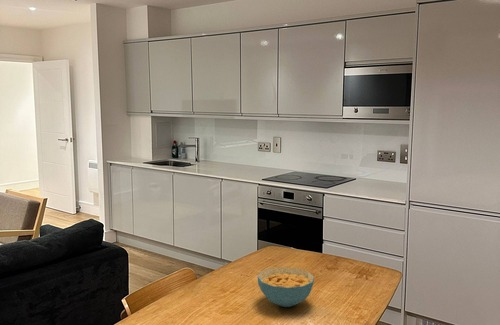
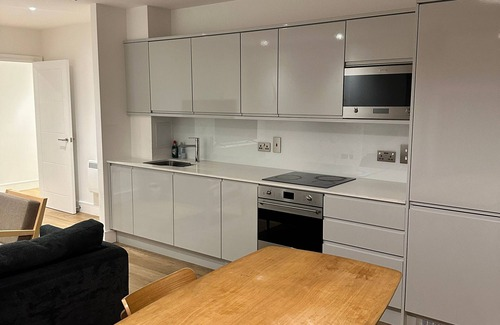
- cereal bowl (285, 290)
